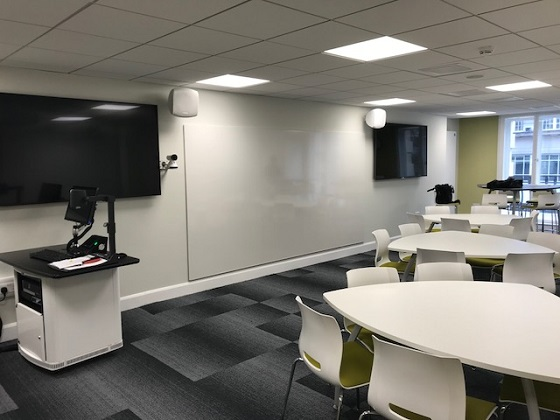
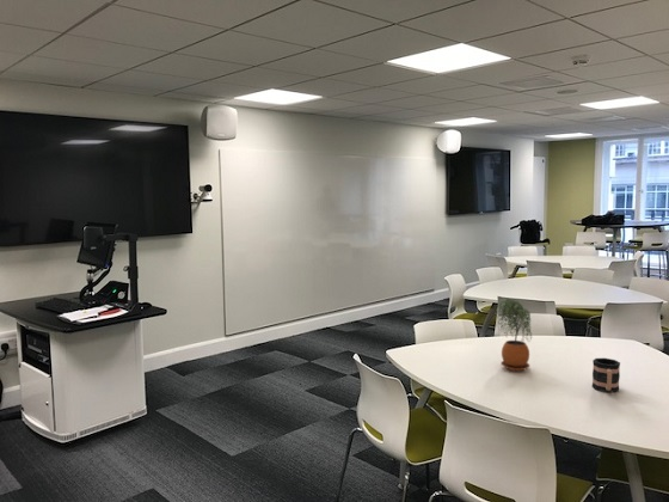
+ mug (606, 376)
+ potted plant (513, 333)
